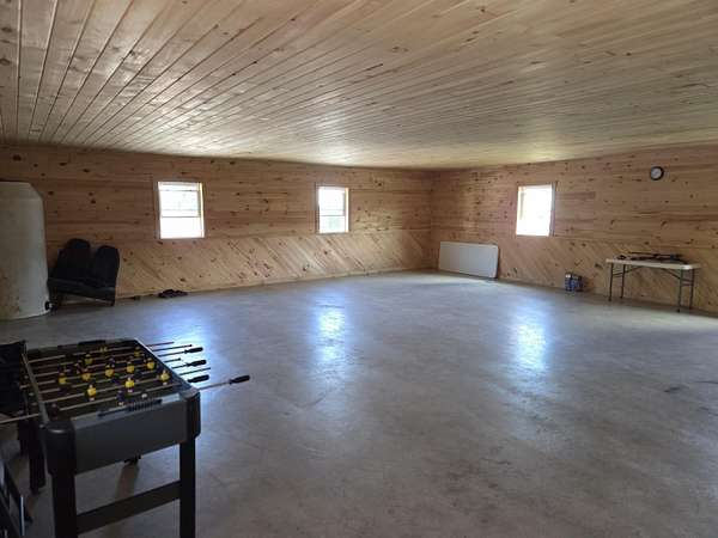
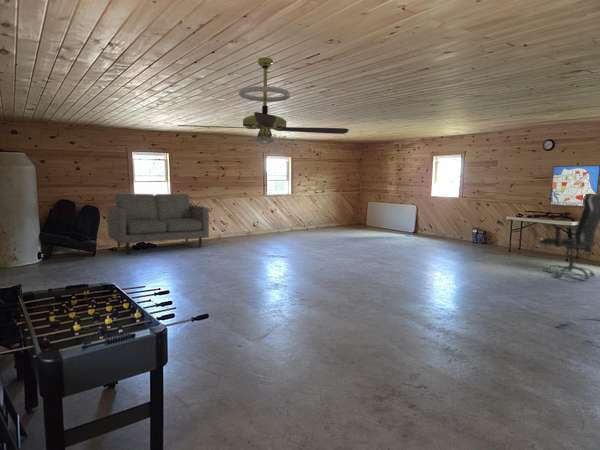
+ sofa (159, 221)
+ ceiling fan (264, 106)
+ office chair (569, 234)
+ wall art (573, 186)
